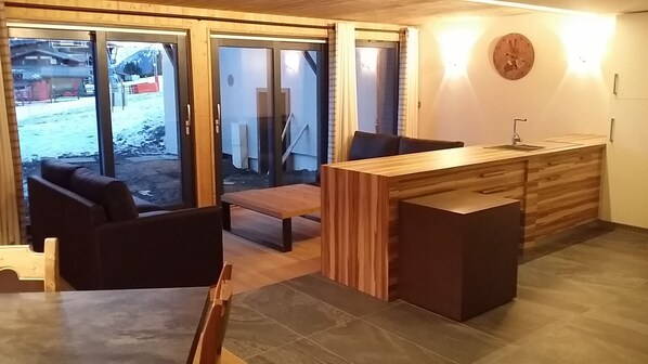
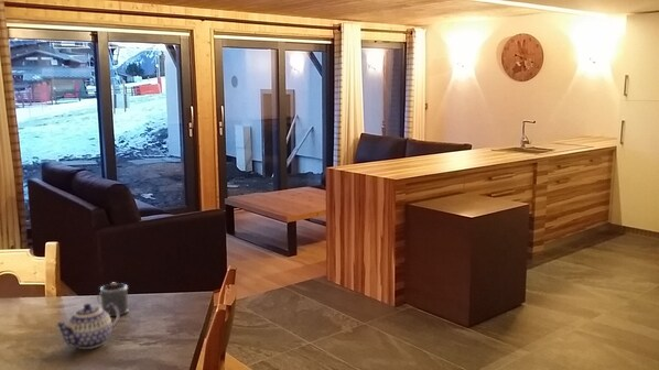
+ paint can (110, 296)
+ teapot (89, 324)
